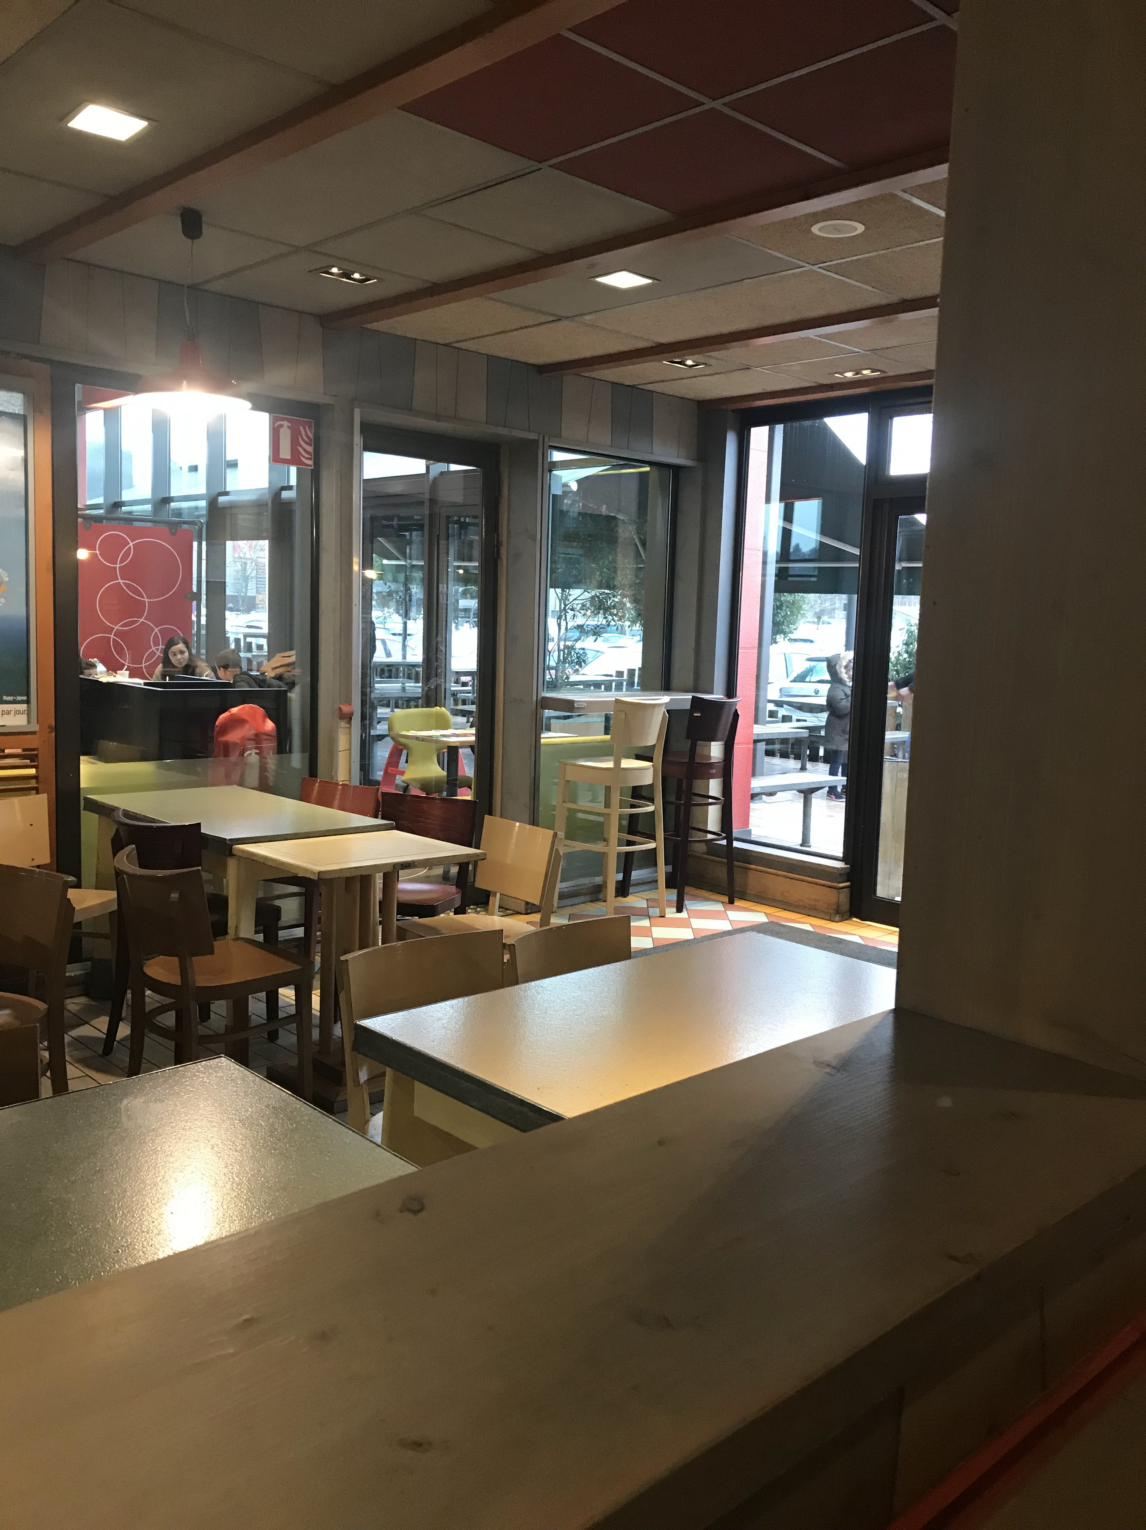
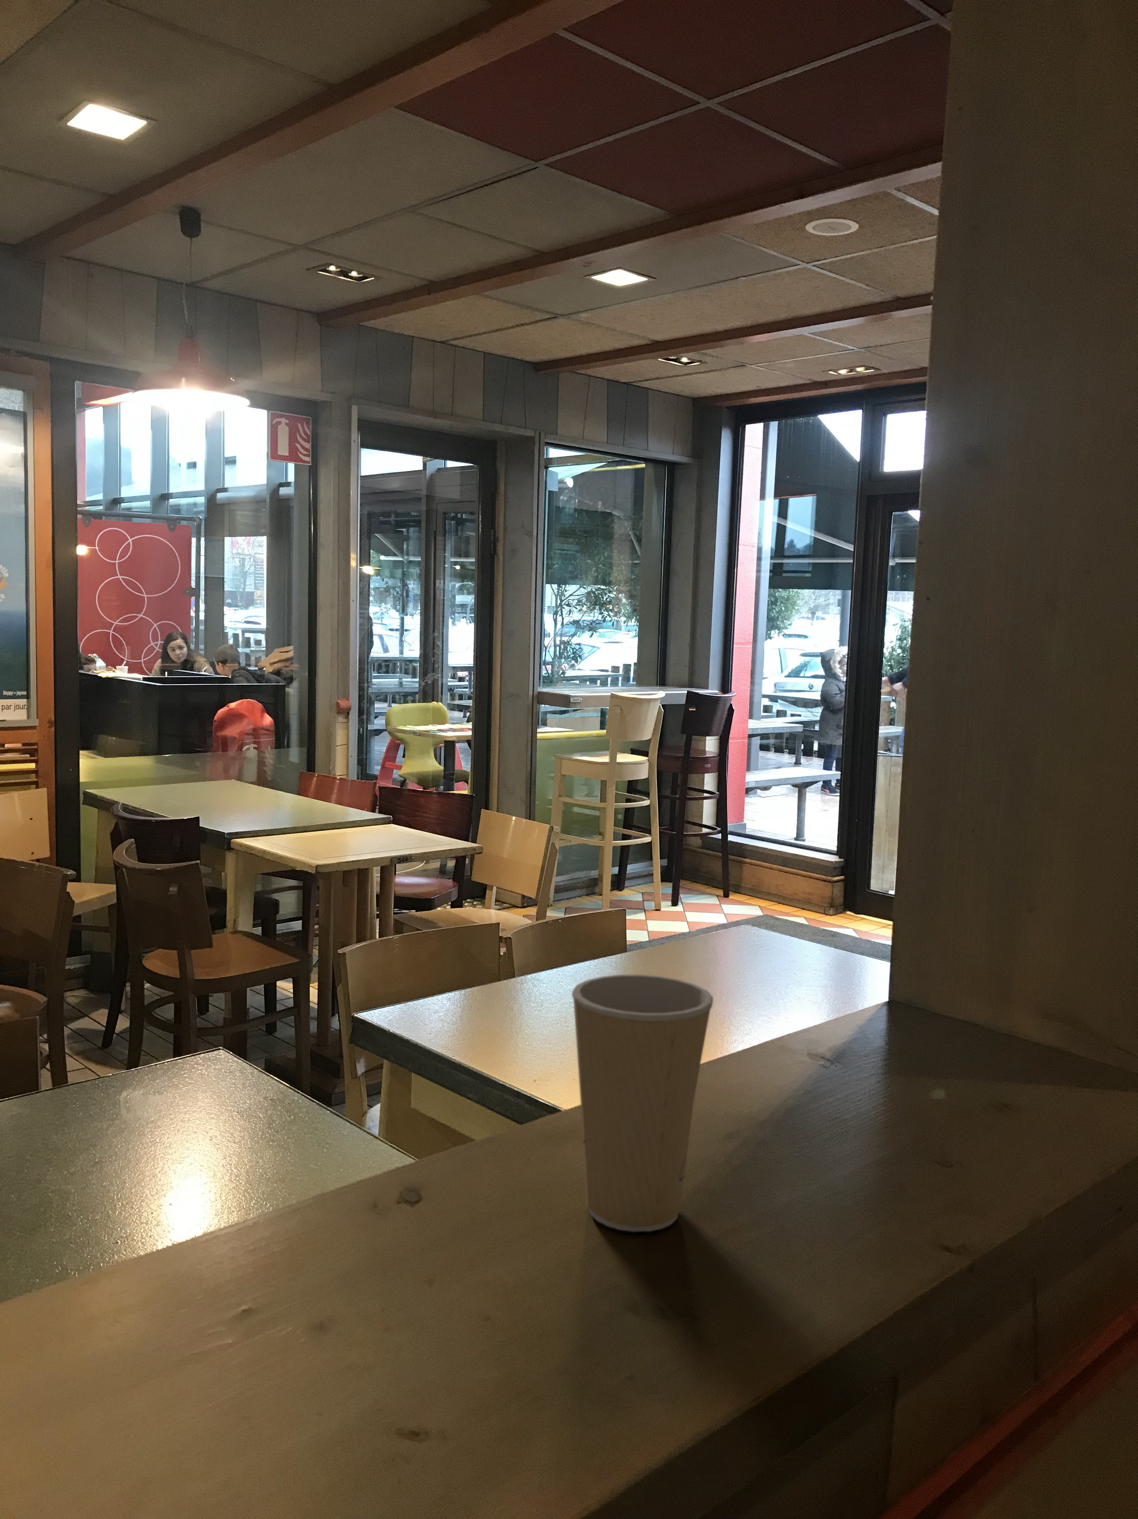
+ paper cup (638, 1103)
